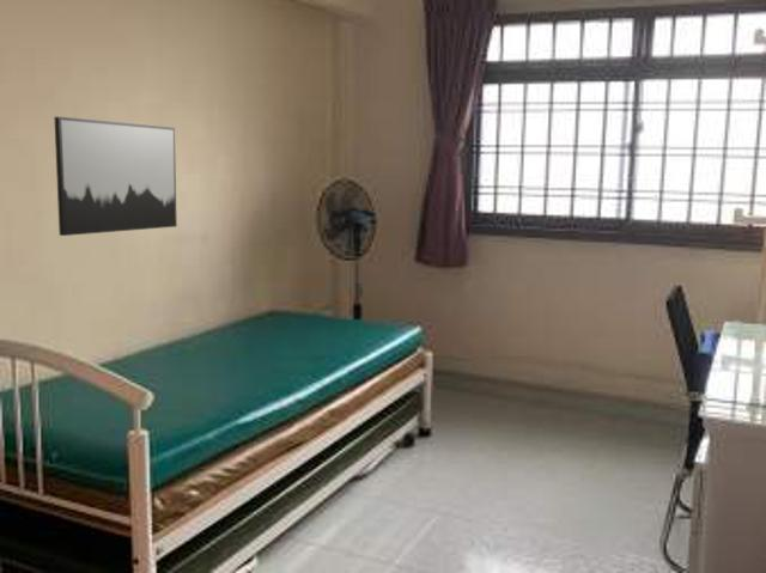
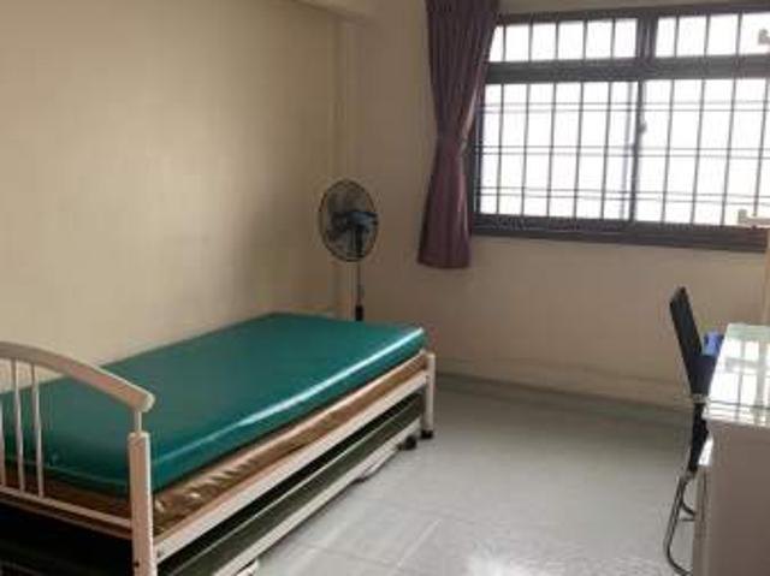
- wall art (121, 177)
